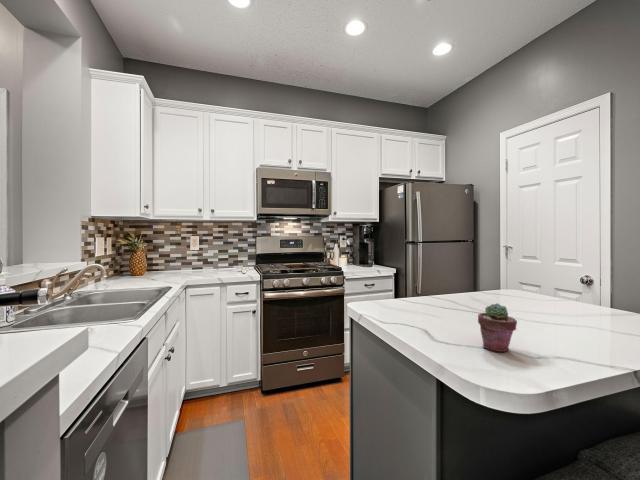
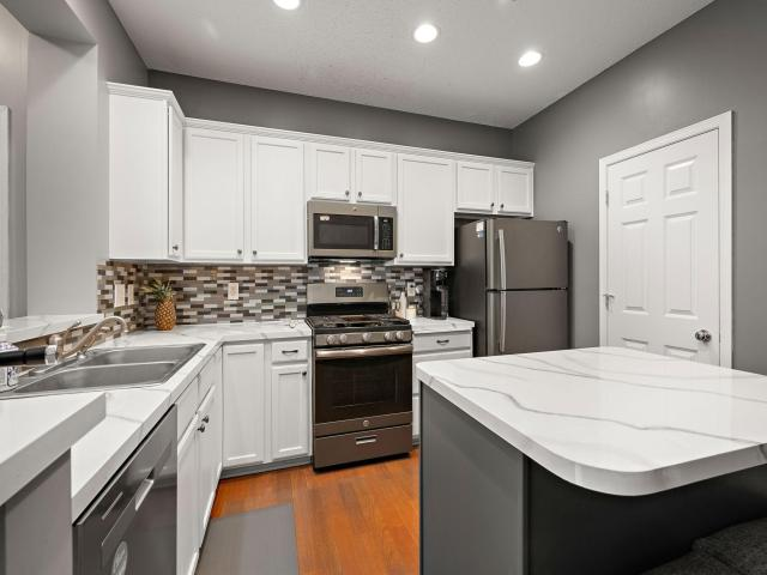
- potted succulent (496, 325)
